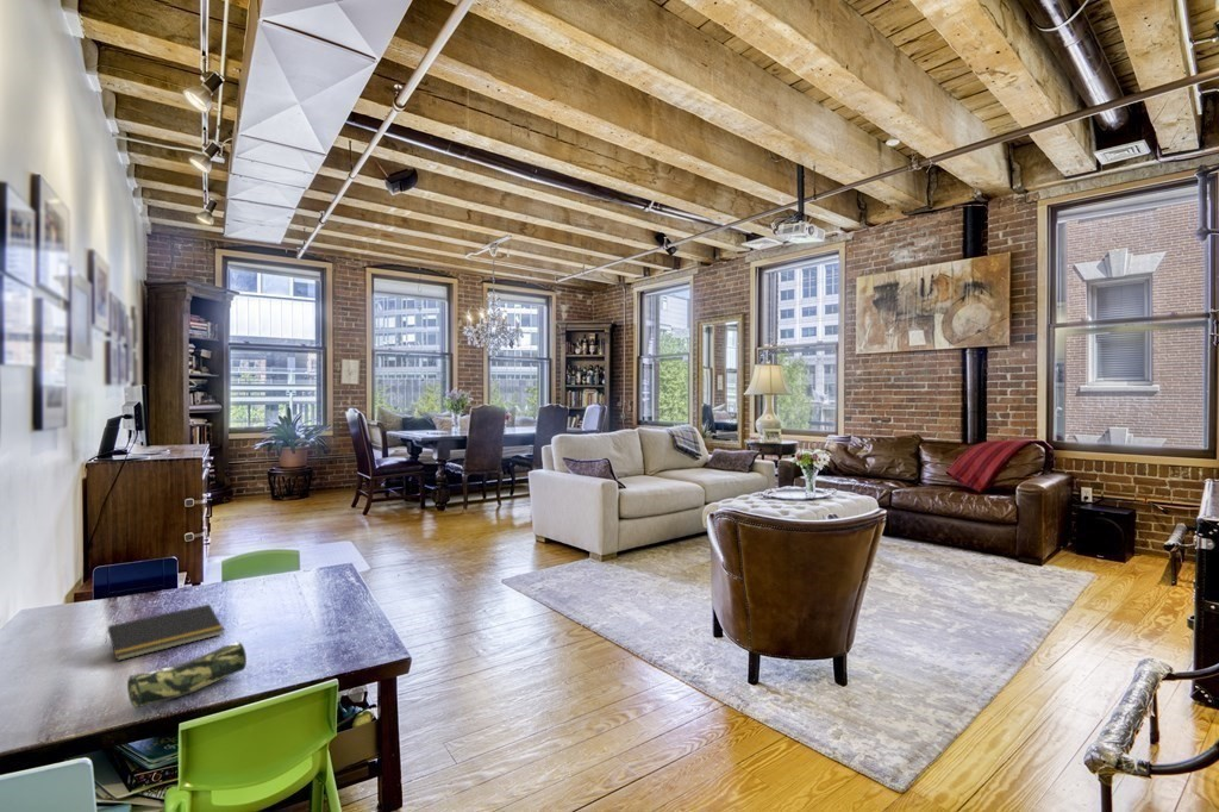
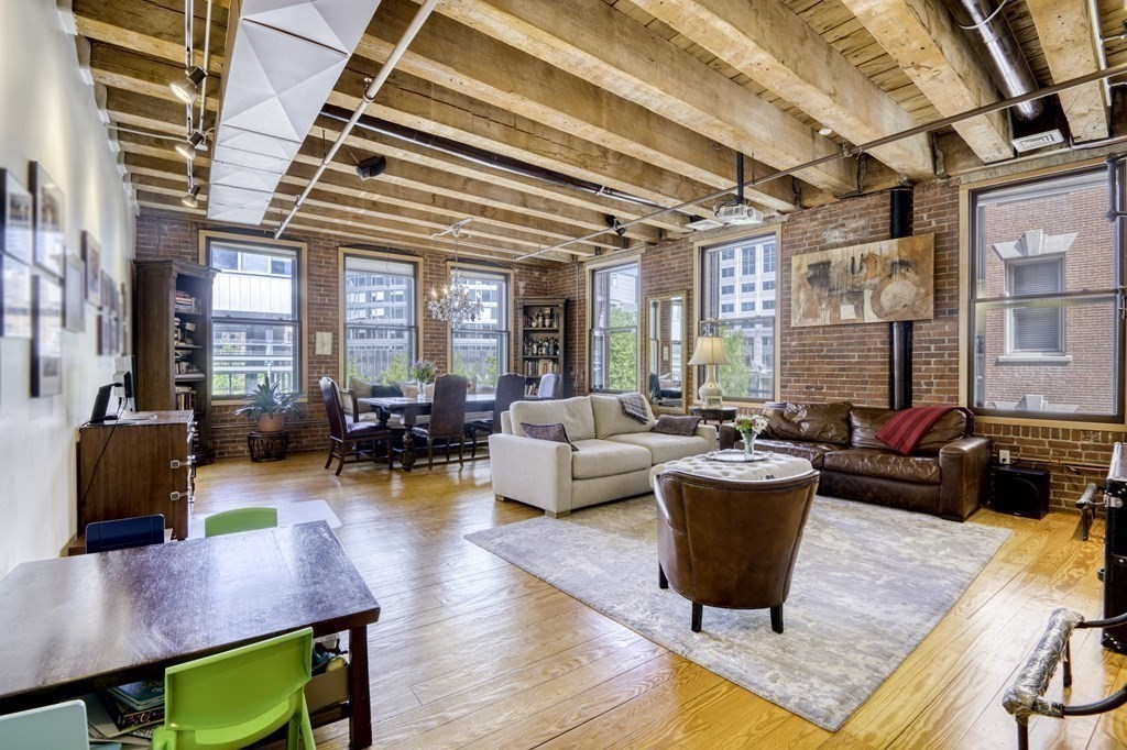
- notepad (167, 630)
- pencil case (187, 674)
